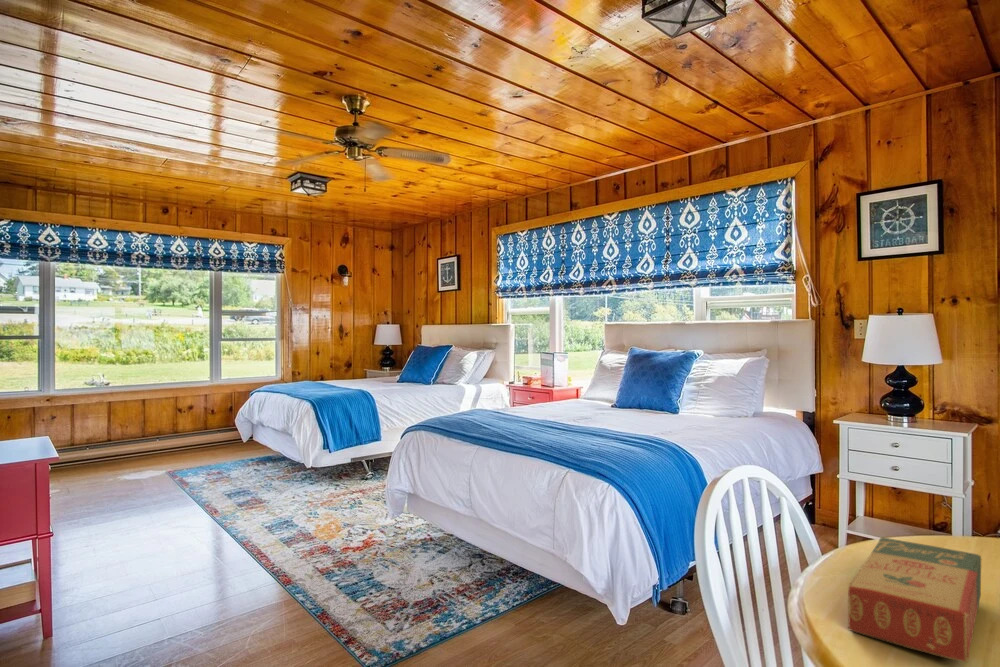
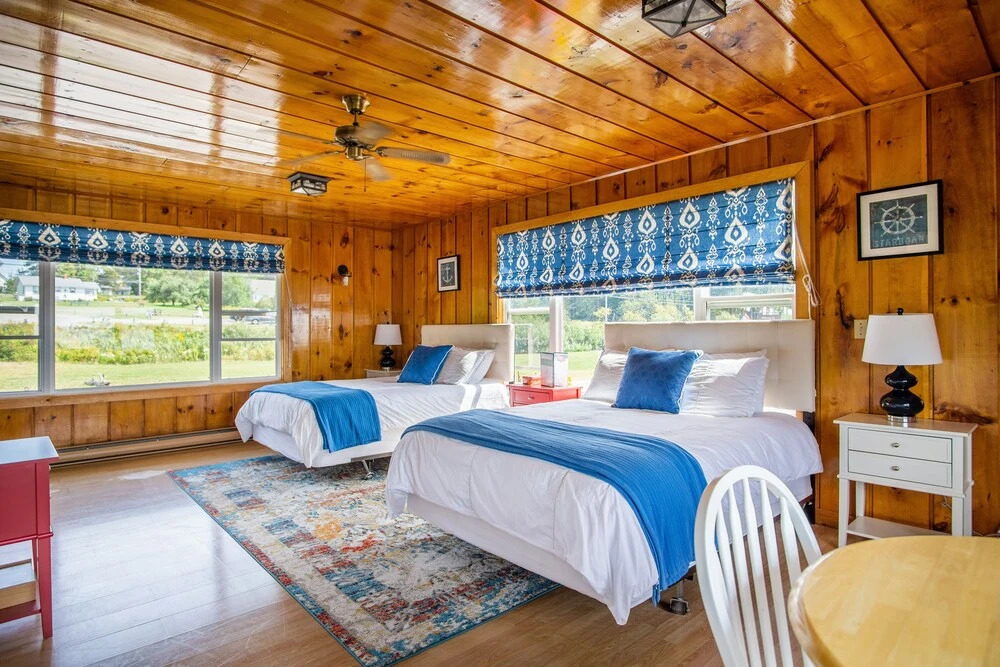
- book (917, 590)
